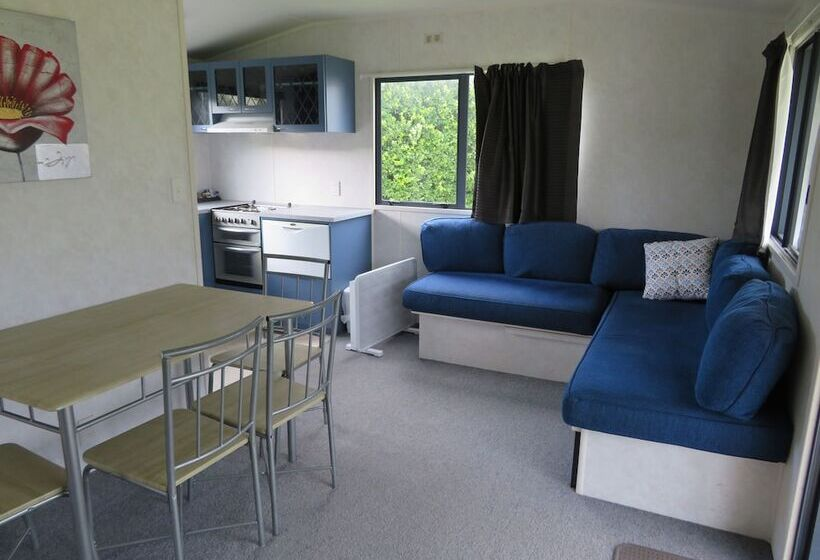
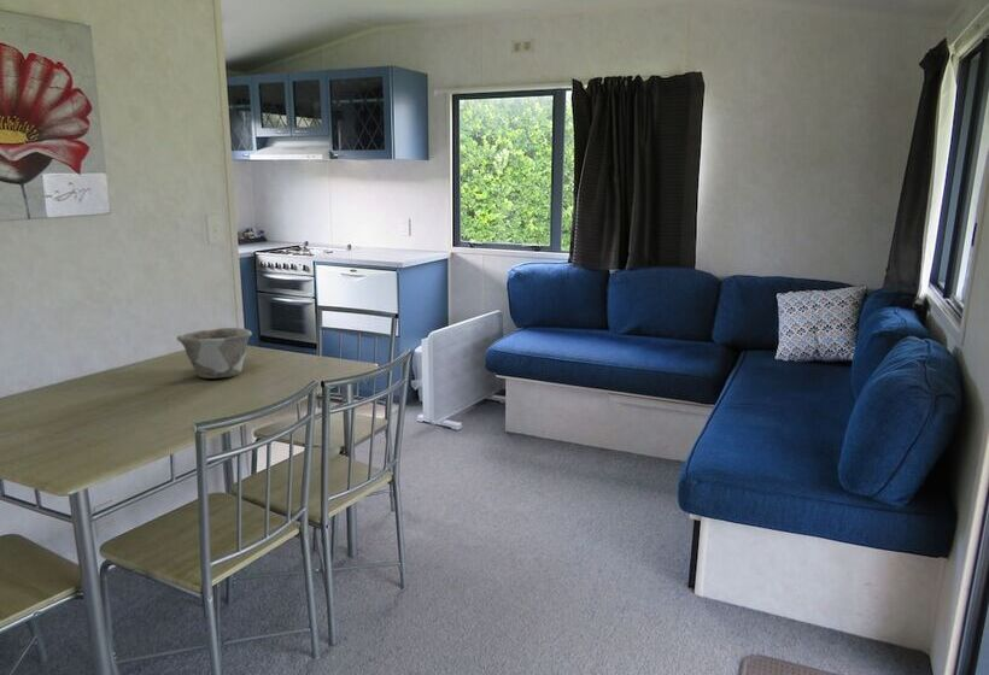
+ bowl (216, 353)
